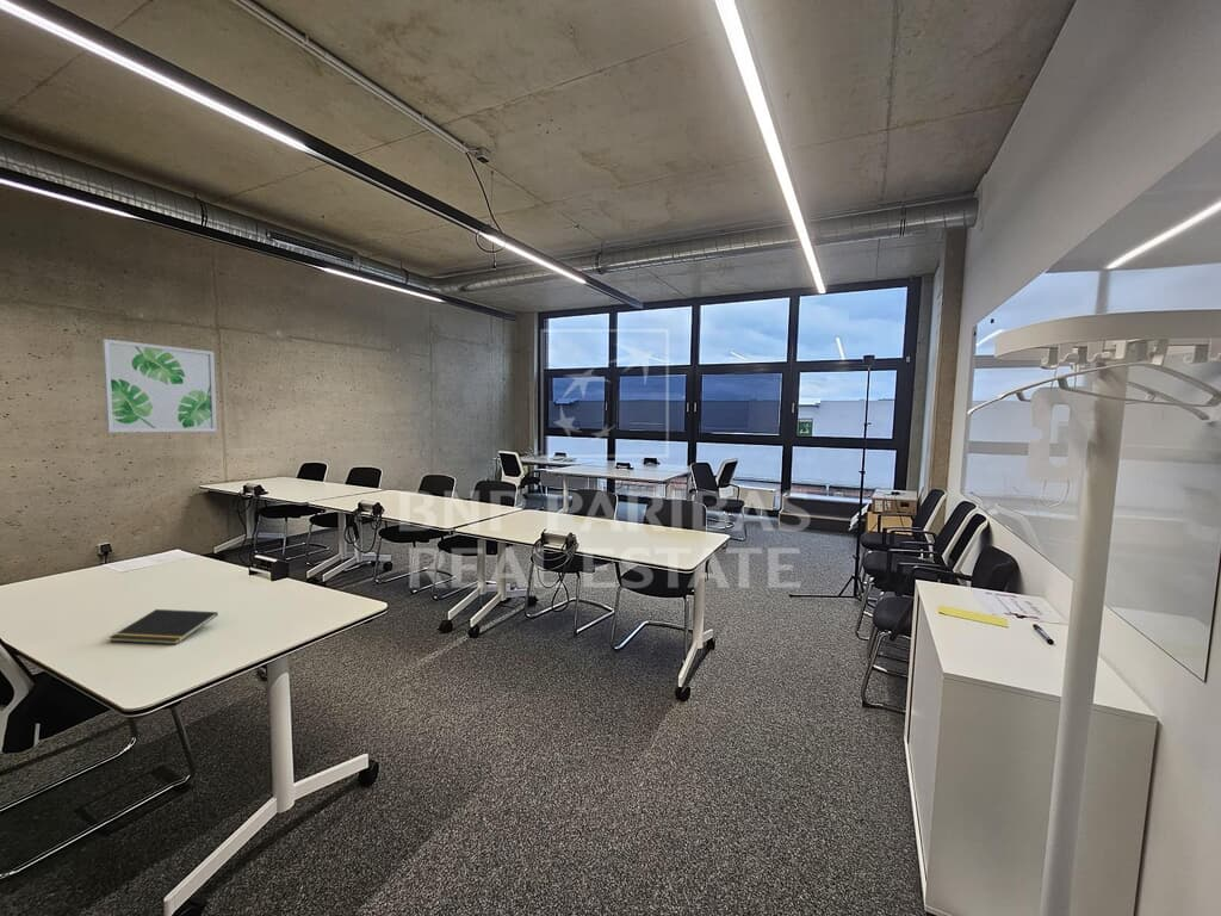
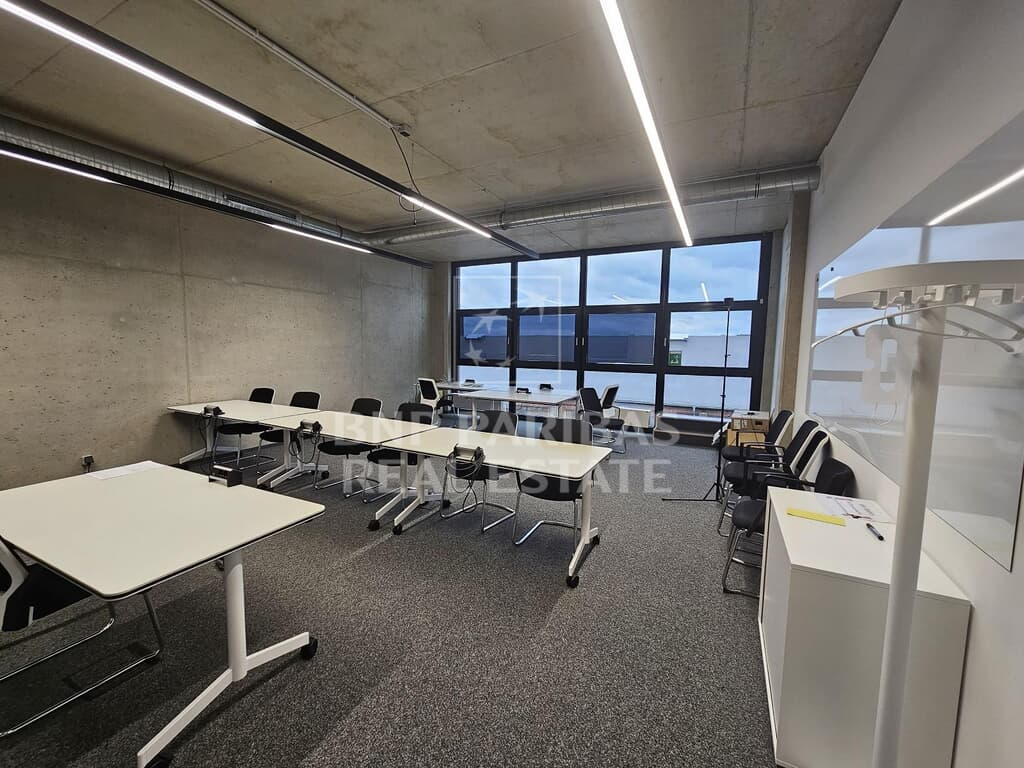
- notepad (166, 625)
- wall art (163, 389)
